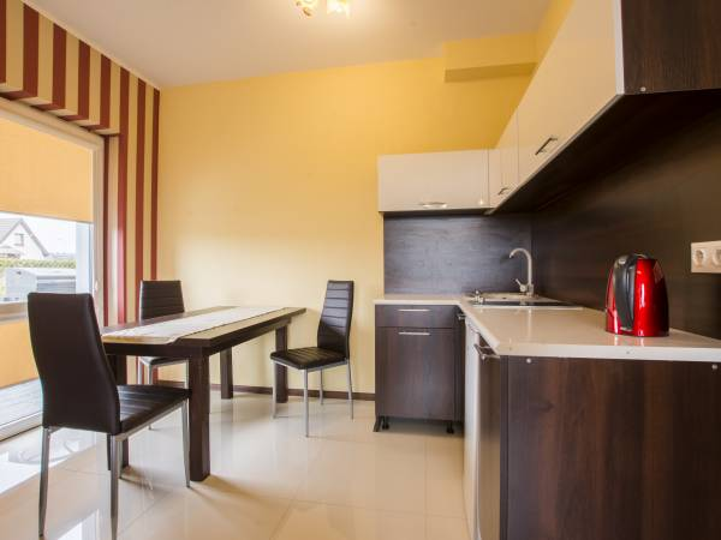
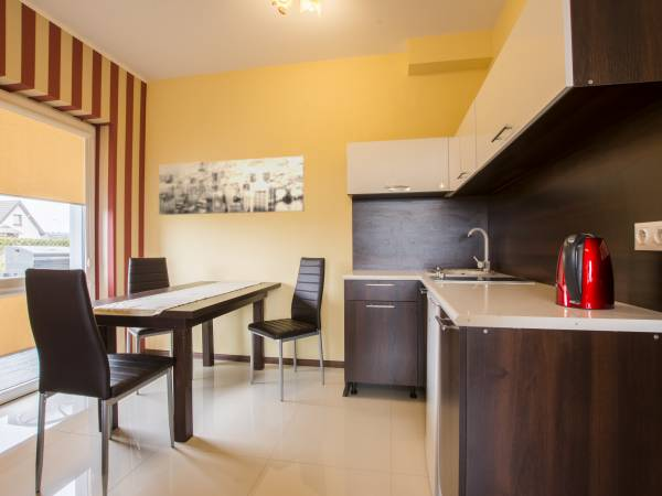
+ wall art (228, 186)
